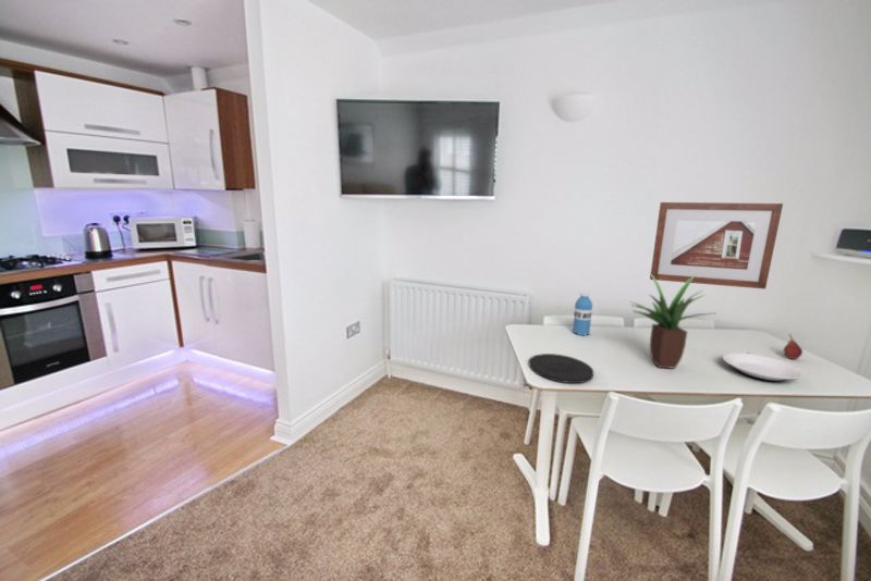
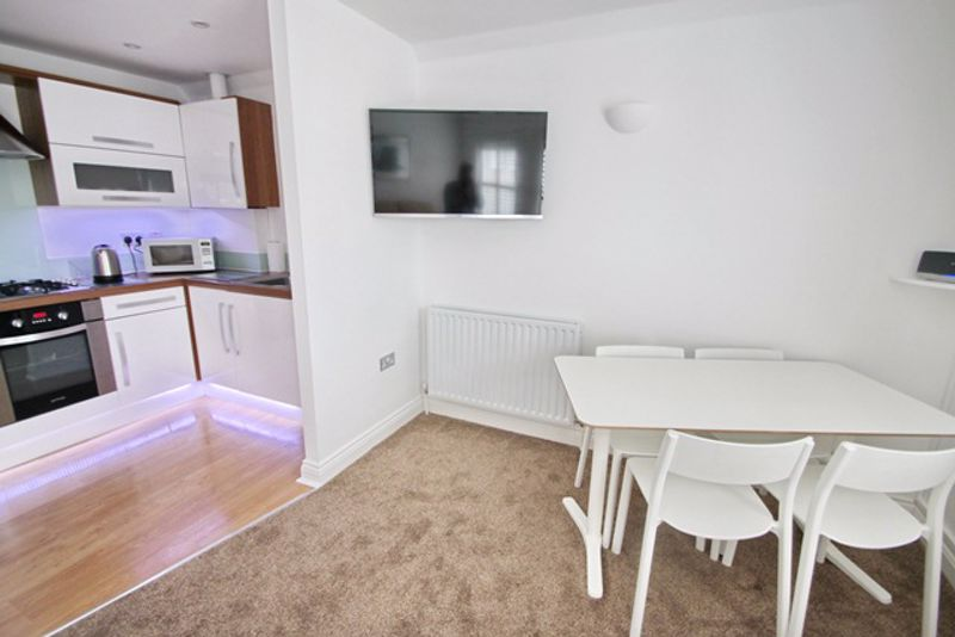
- potted plant (662, 320)
- picture frame (711, 244)
- plate (560, 364)
- fruit (794, 346)
- water bottle (582, 312)
- plate (760, 368)
